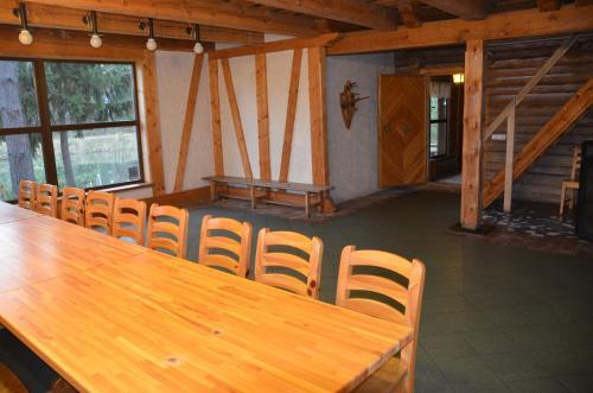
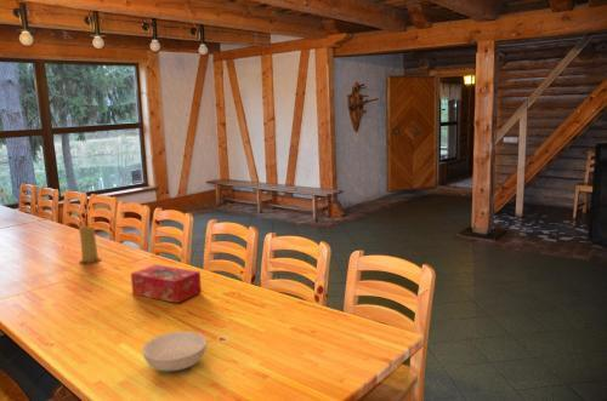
+ tissue box (165, 282)
+ candle (89, 244)
+ serving bowl (175, 354)
